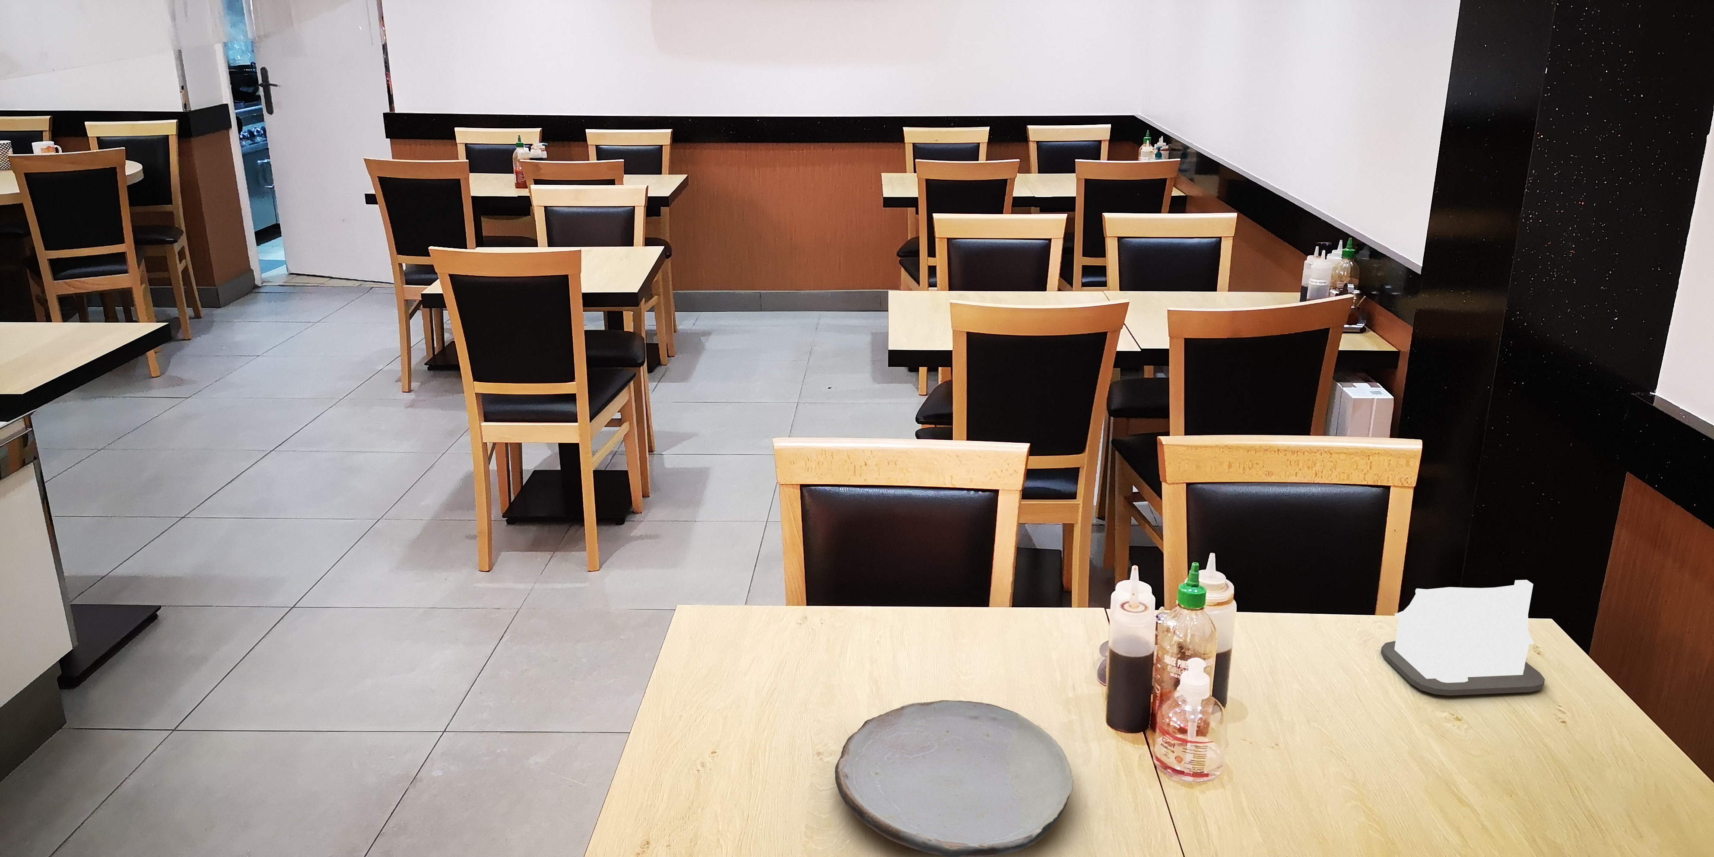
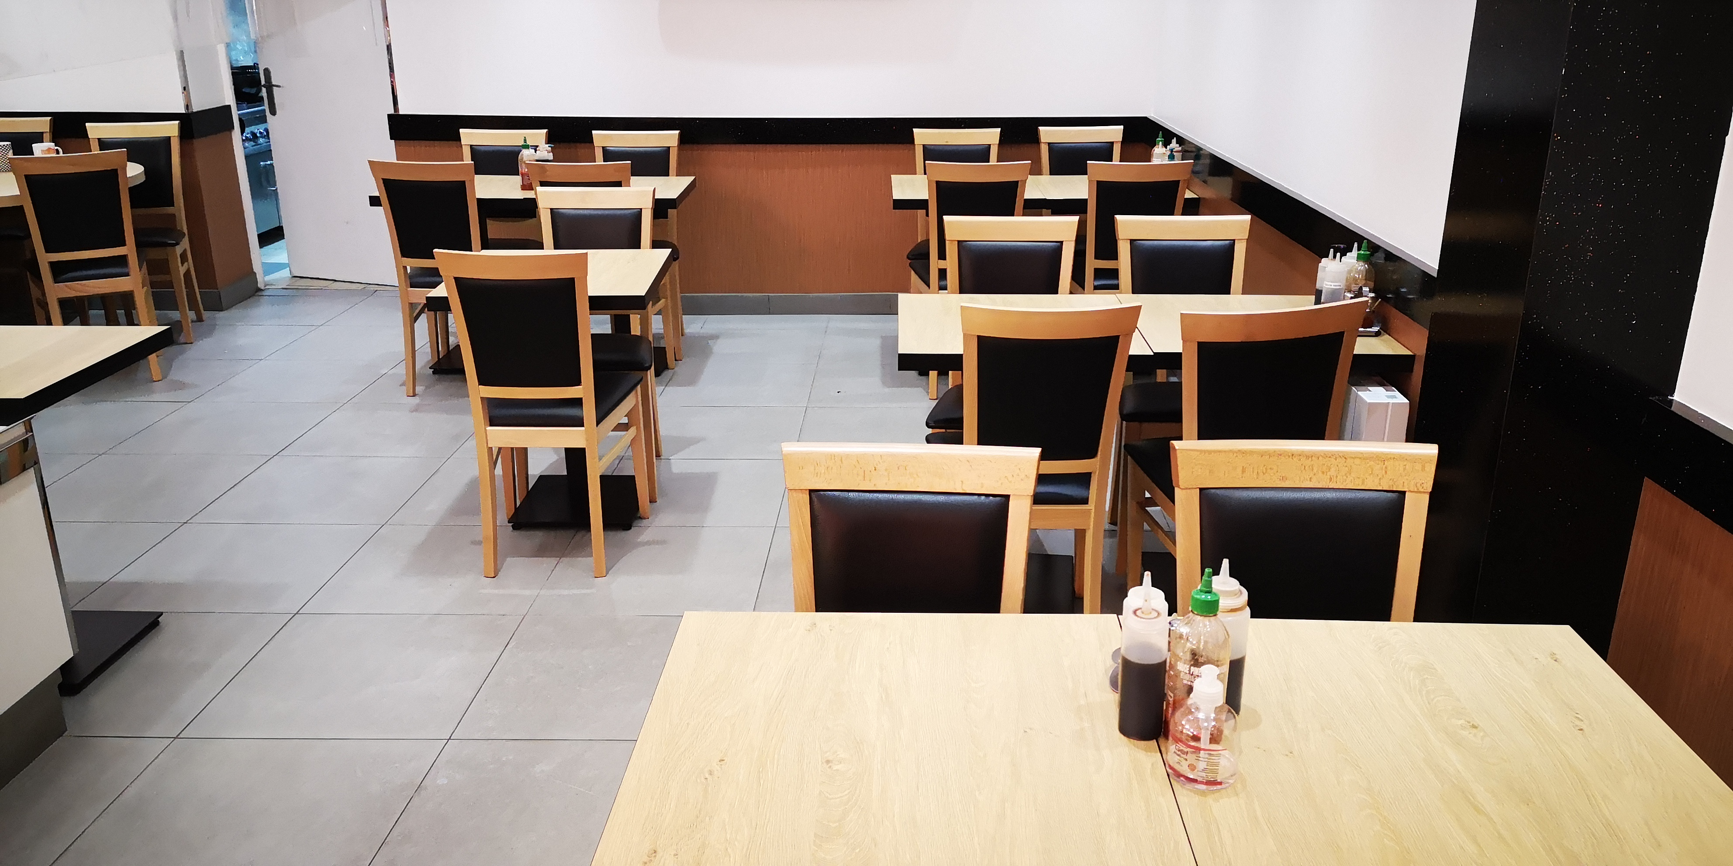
- plate (953, 776)
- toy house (1467, 626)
